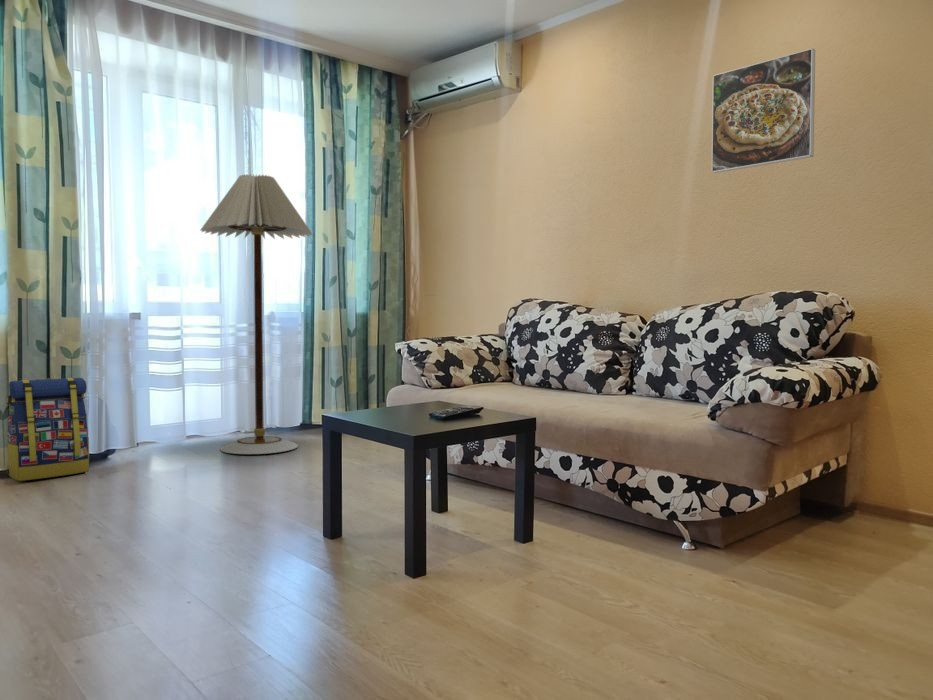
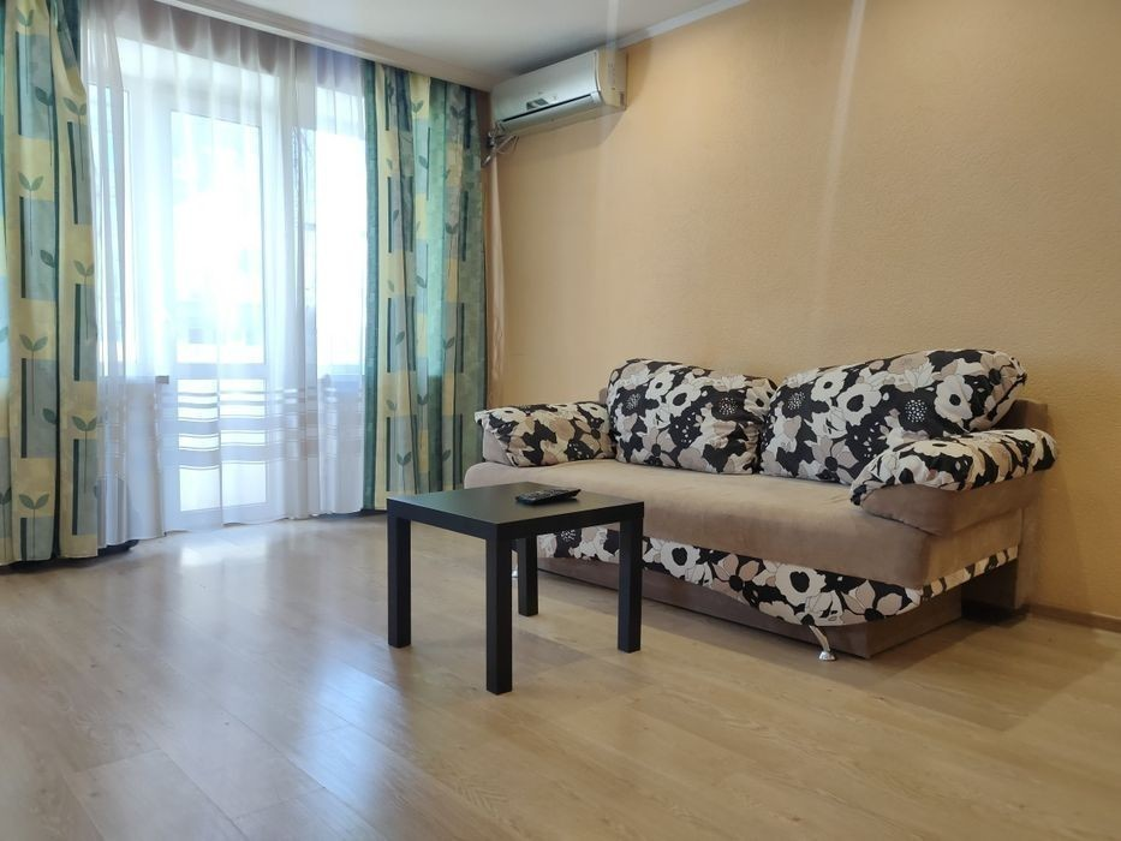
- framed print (760, 114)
- floor lamp (258, 313)
- backpack (47, 426)
